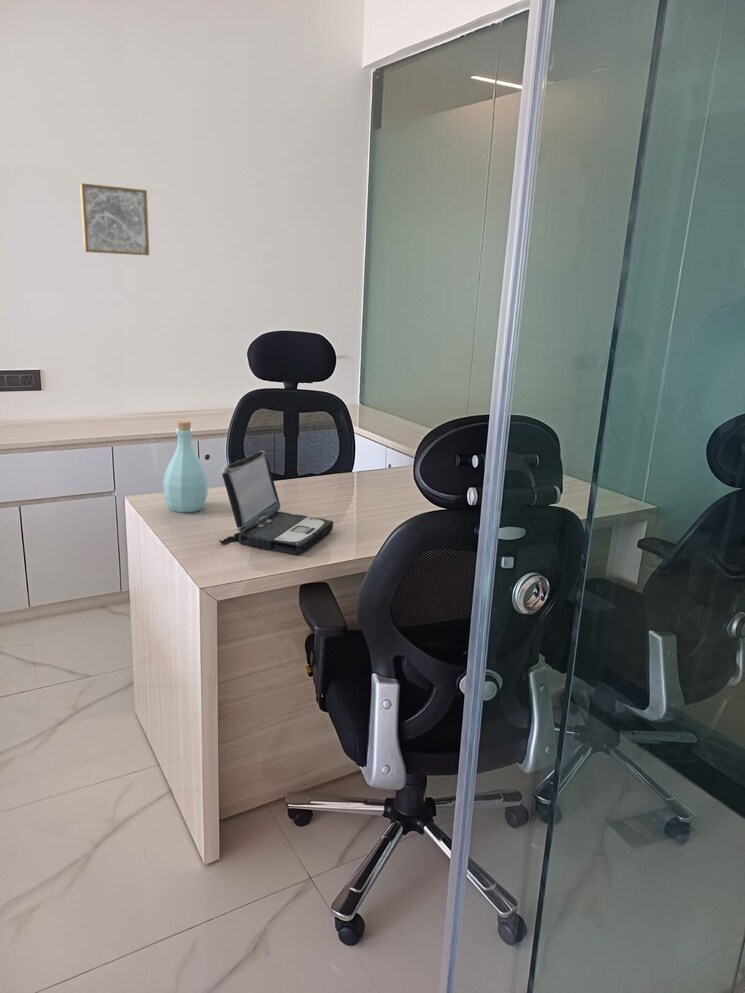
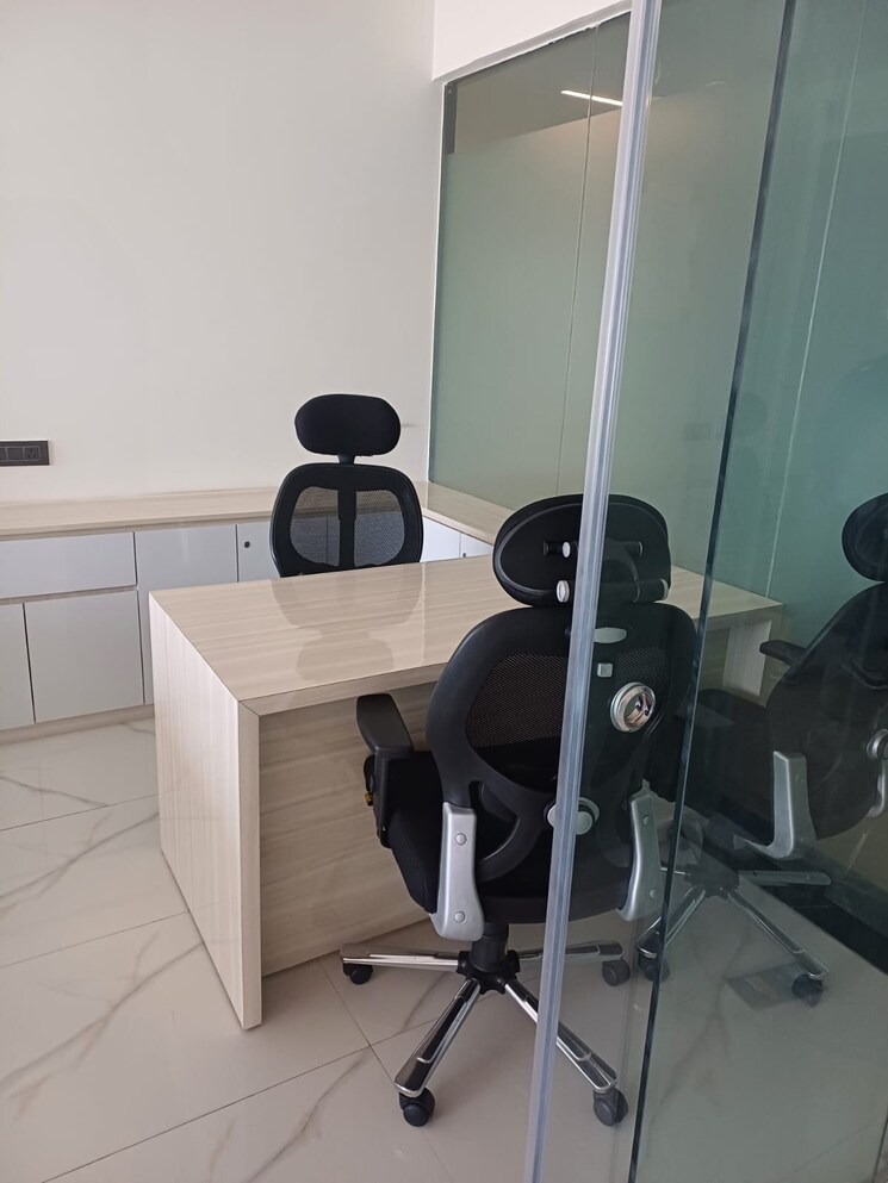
- bottle (185, 465)
- laptop (276, 500)
- wall art (115, 220)
